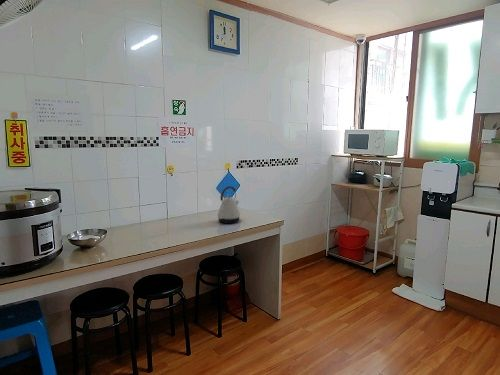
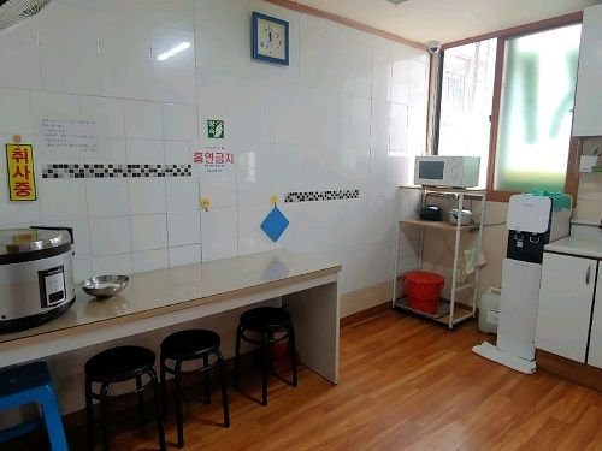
- kettle (229, 203)
